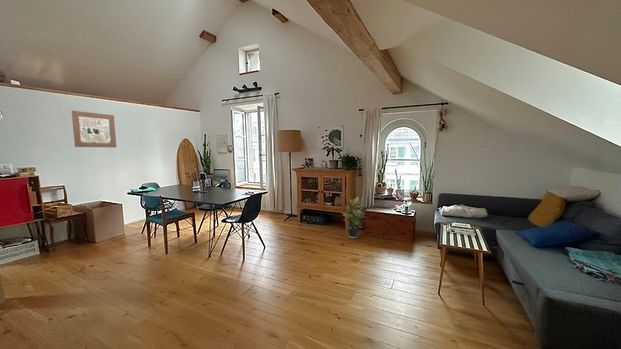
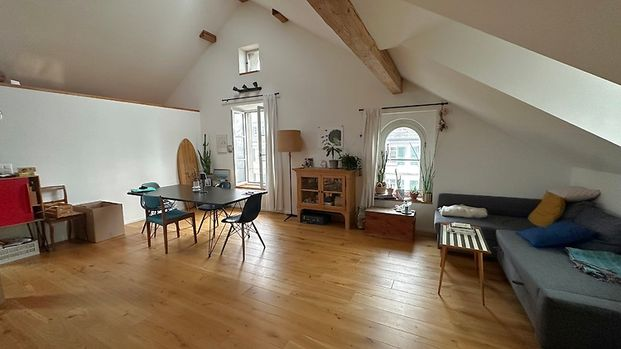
- wall art (95, 130)
- potted plant (353, 216)
